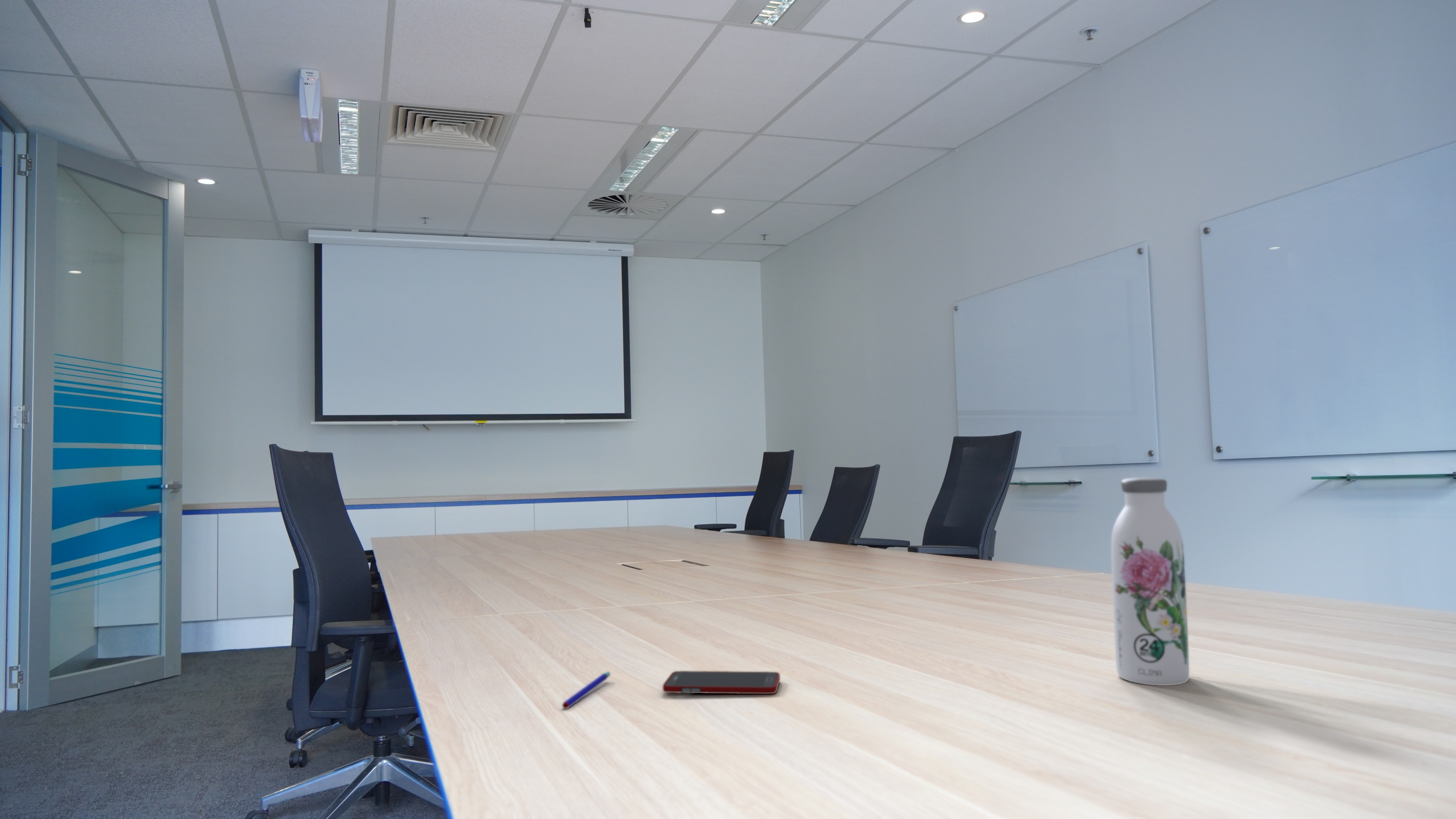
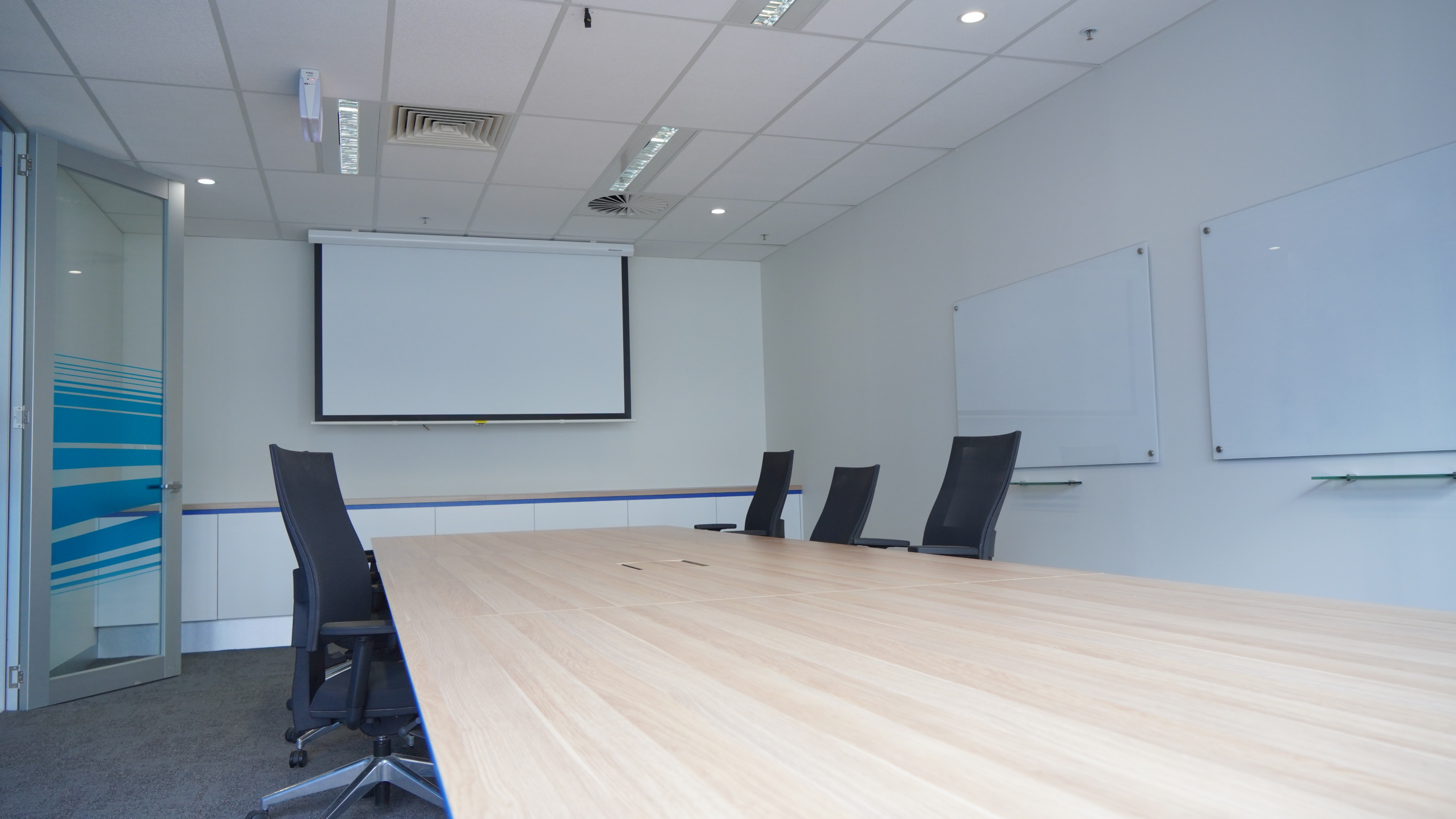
- cell phone (722, 682)
- water bottle (1148, 577)
- pen (588, 689)
